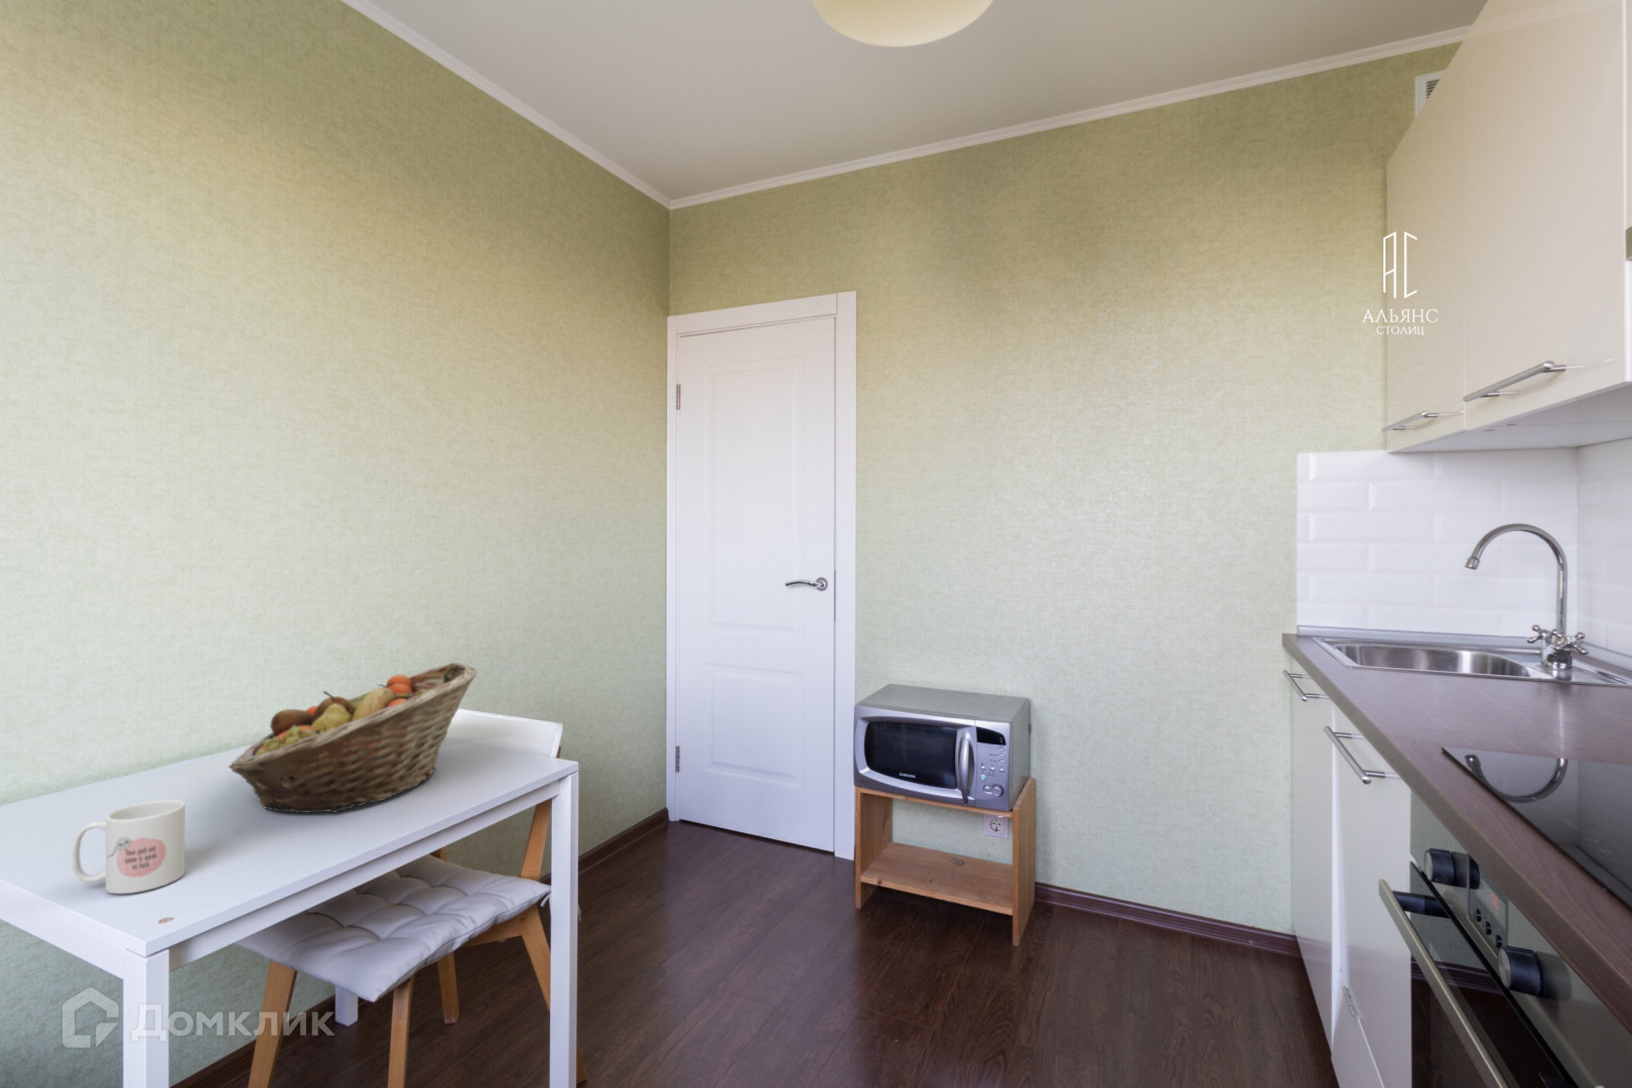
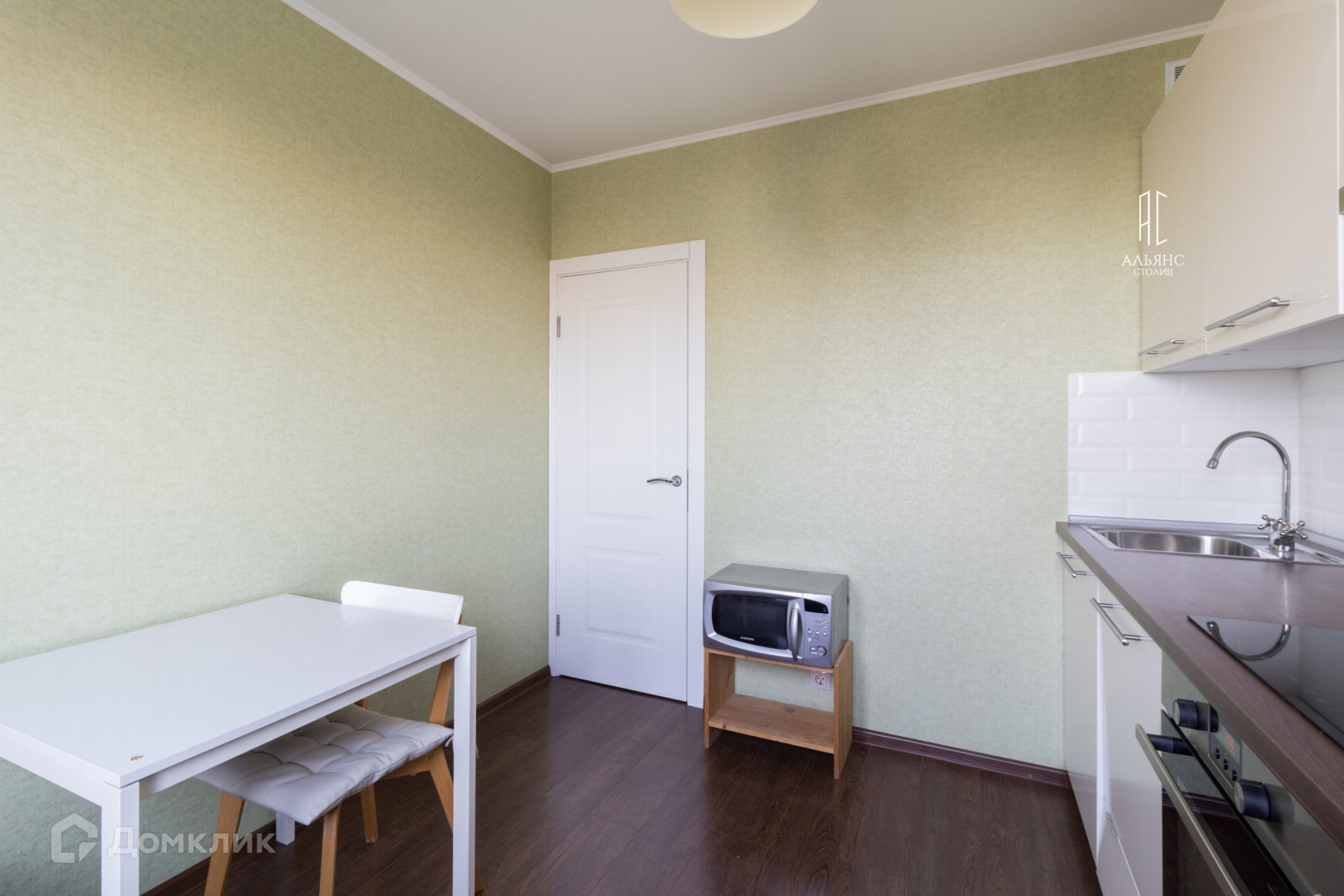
- fruit basket (364, 729)
- mug (129, 846)
